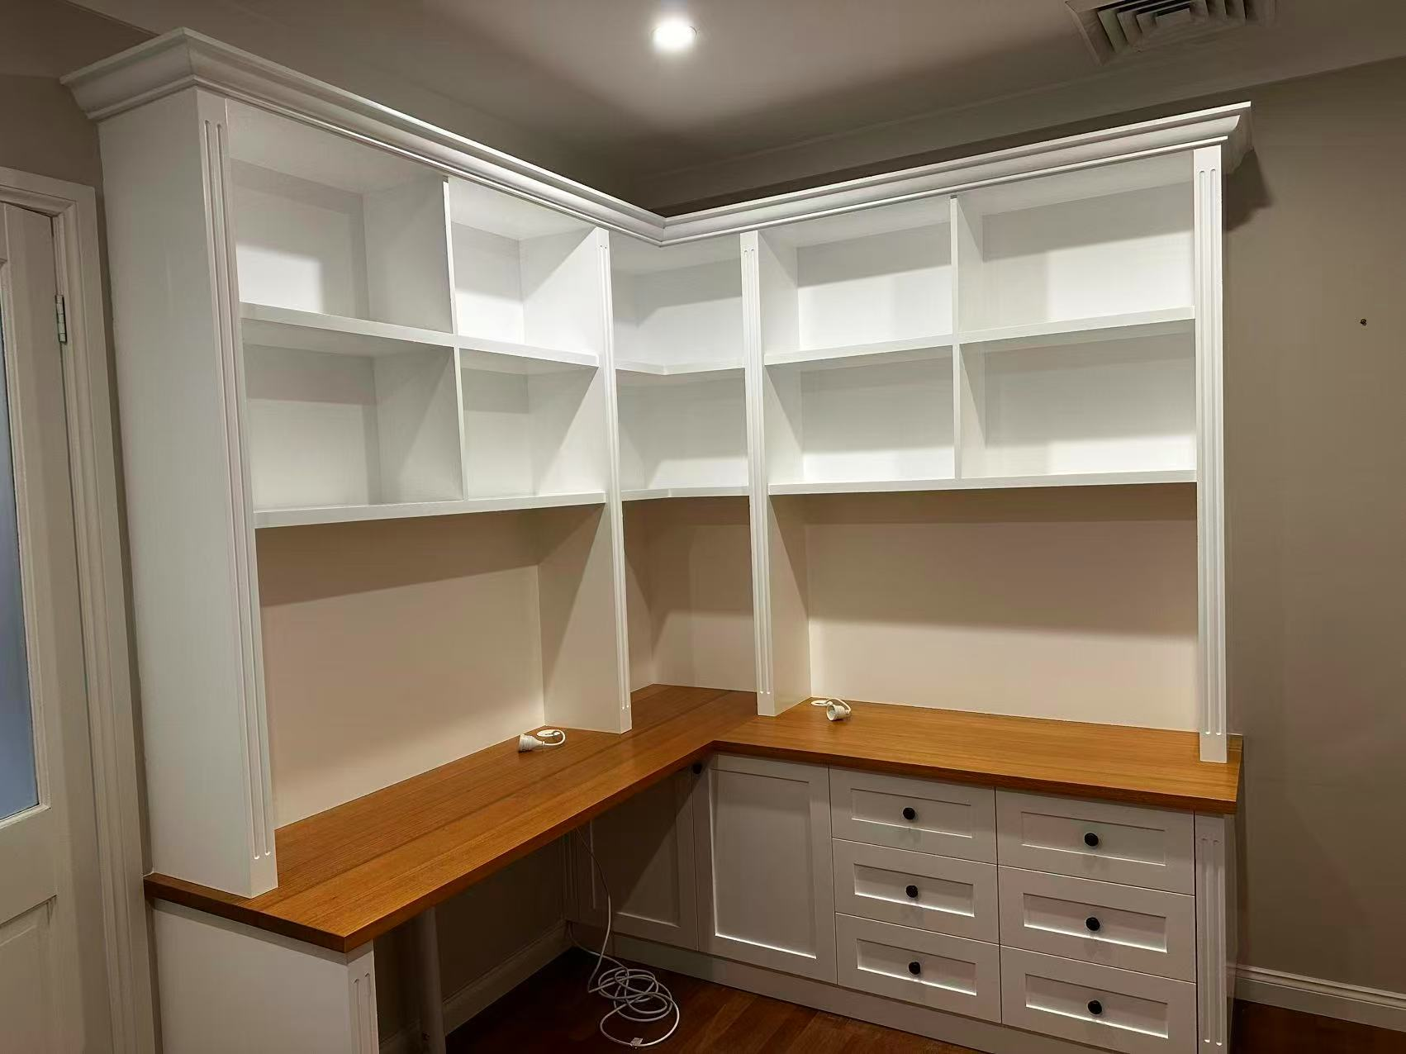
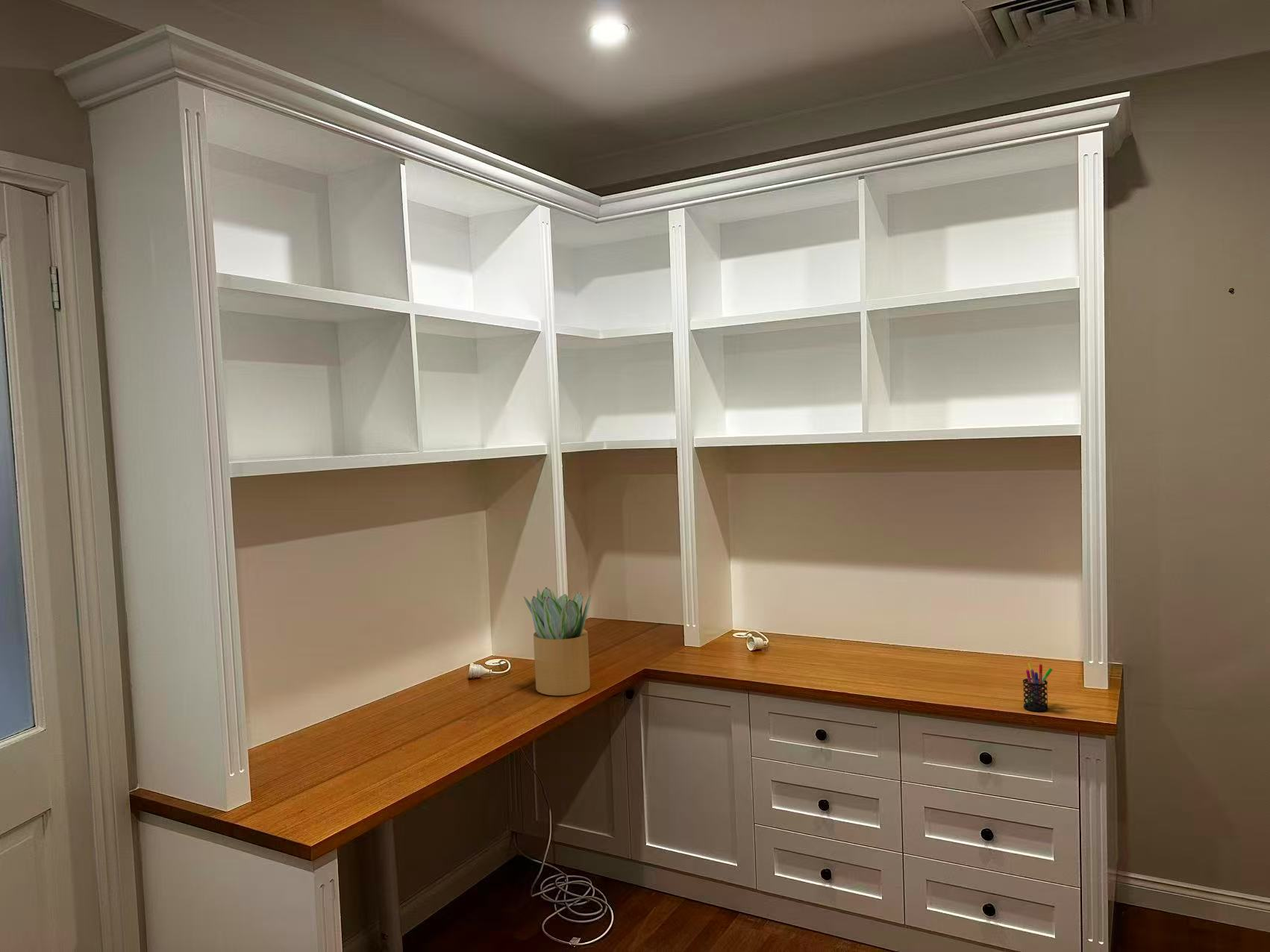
+ pen holder (1038, 685)
+ potted plant (561, 639)
